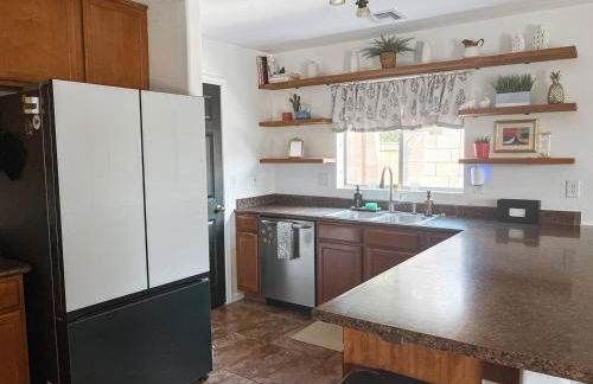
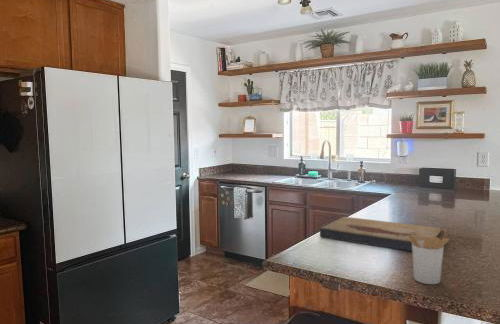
+ utensil holder (430, 256)
+ fish fossil (380, 232)
